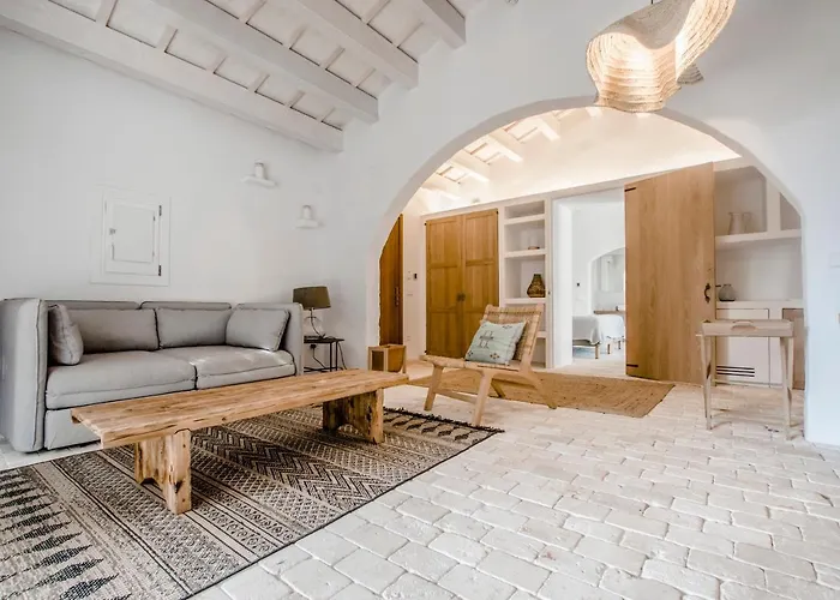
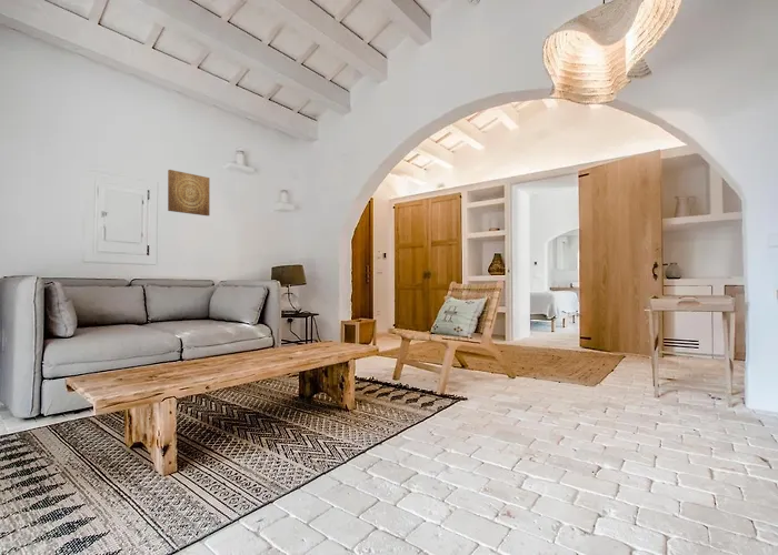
+ wall art (189, 193)
